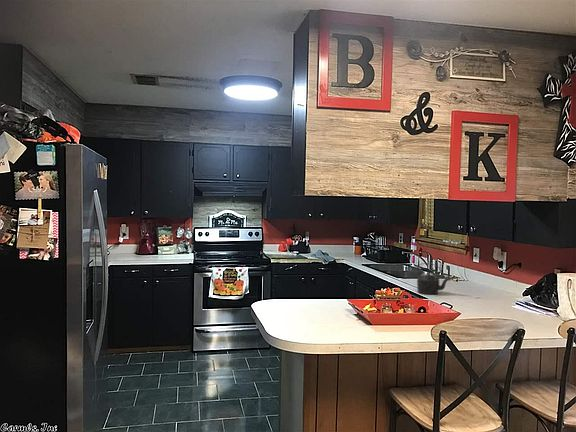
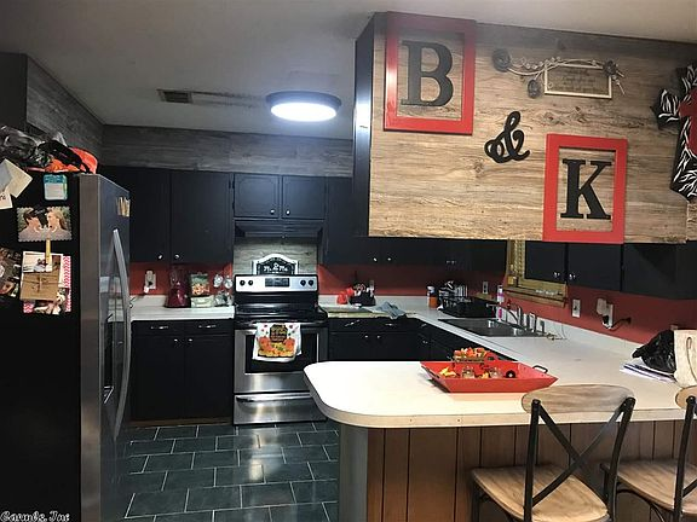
- kettle (434, 278)
